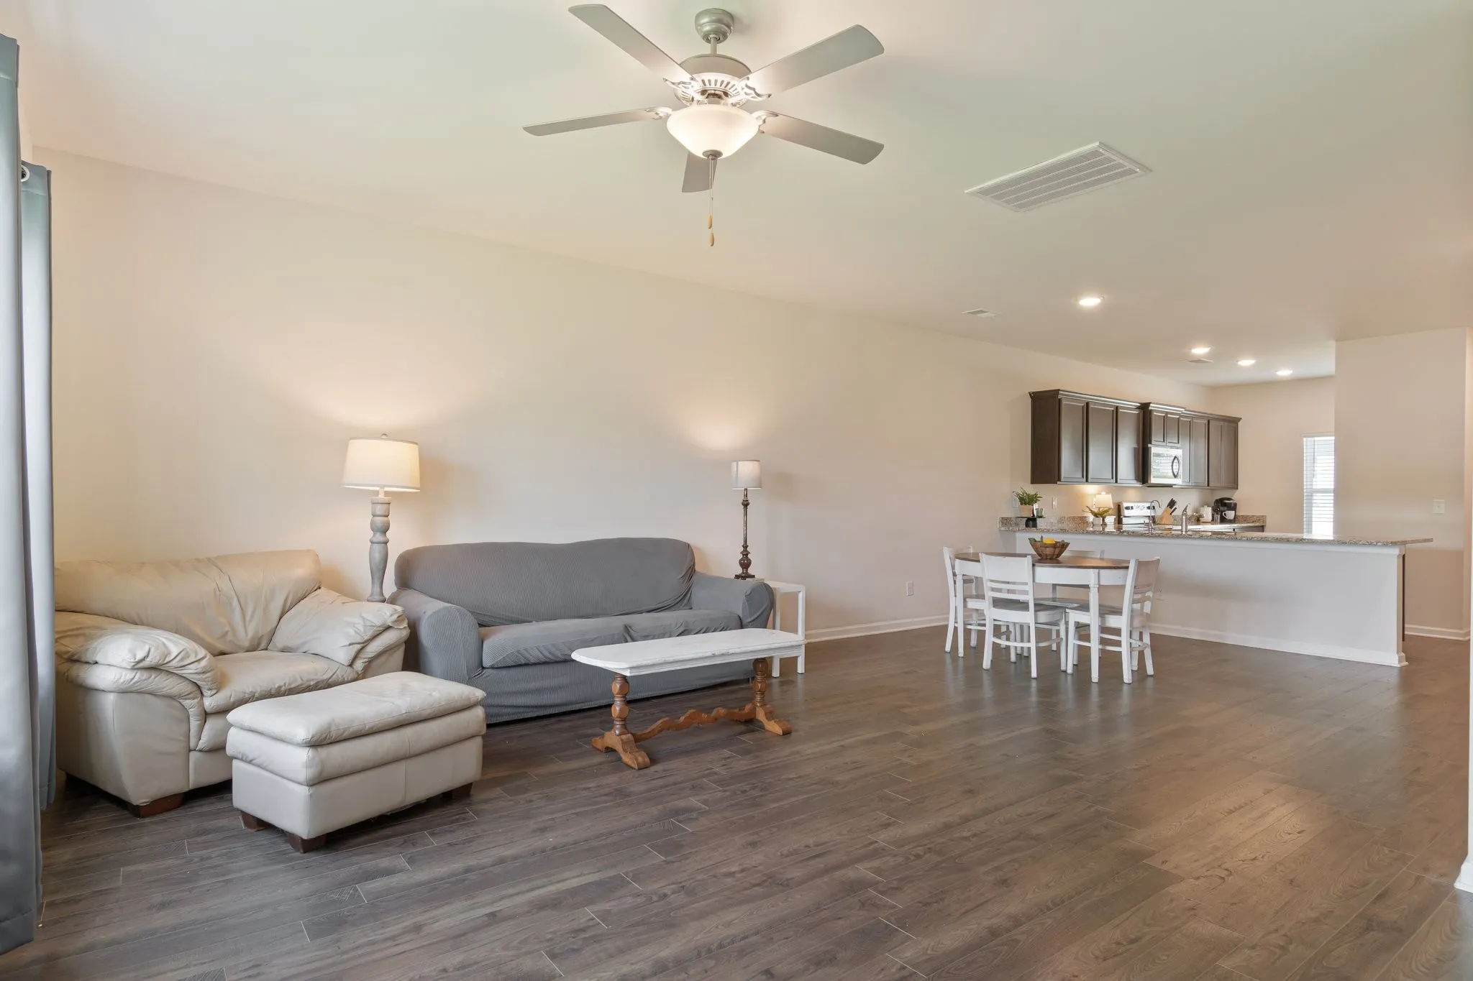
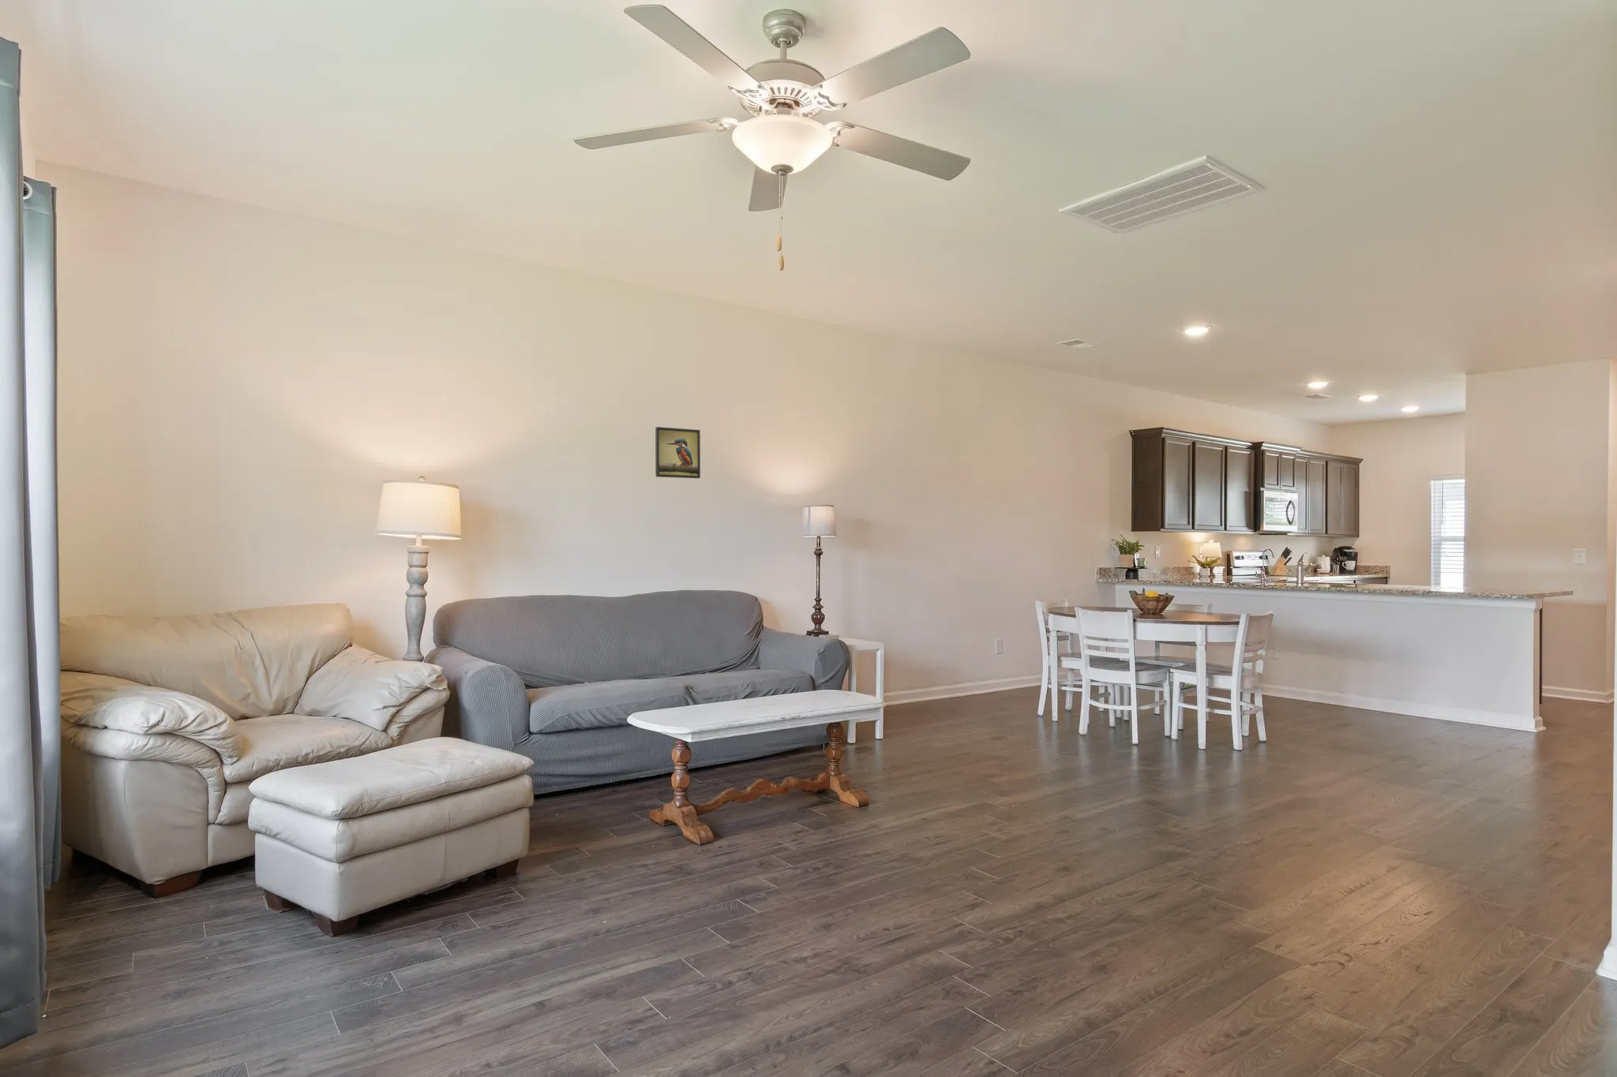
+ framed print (677, 453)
